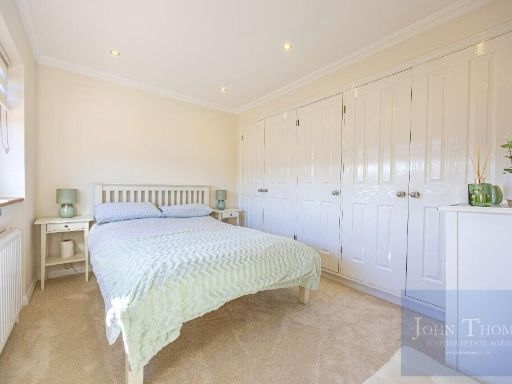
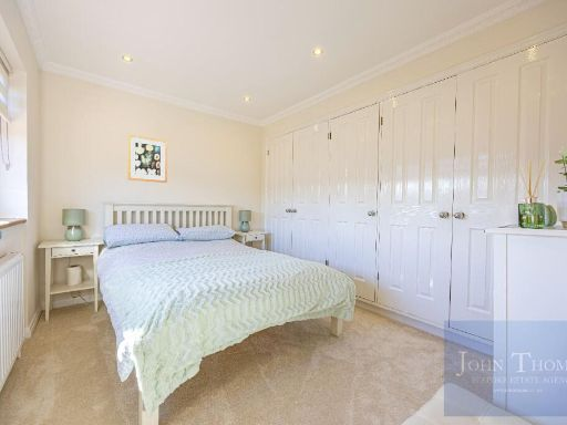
+ wall art (147, 159)
